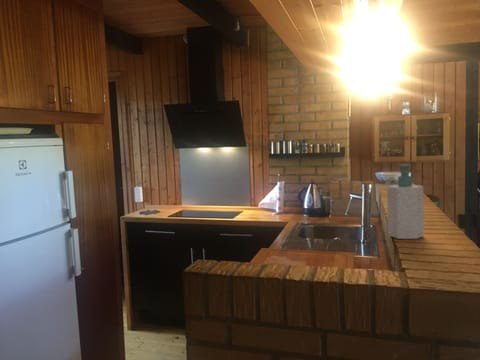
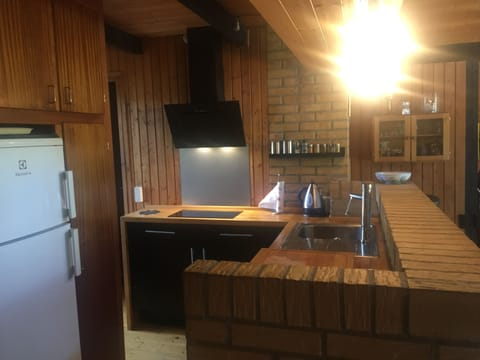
- soap bottle (405, 200)
